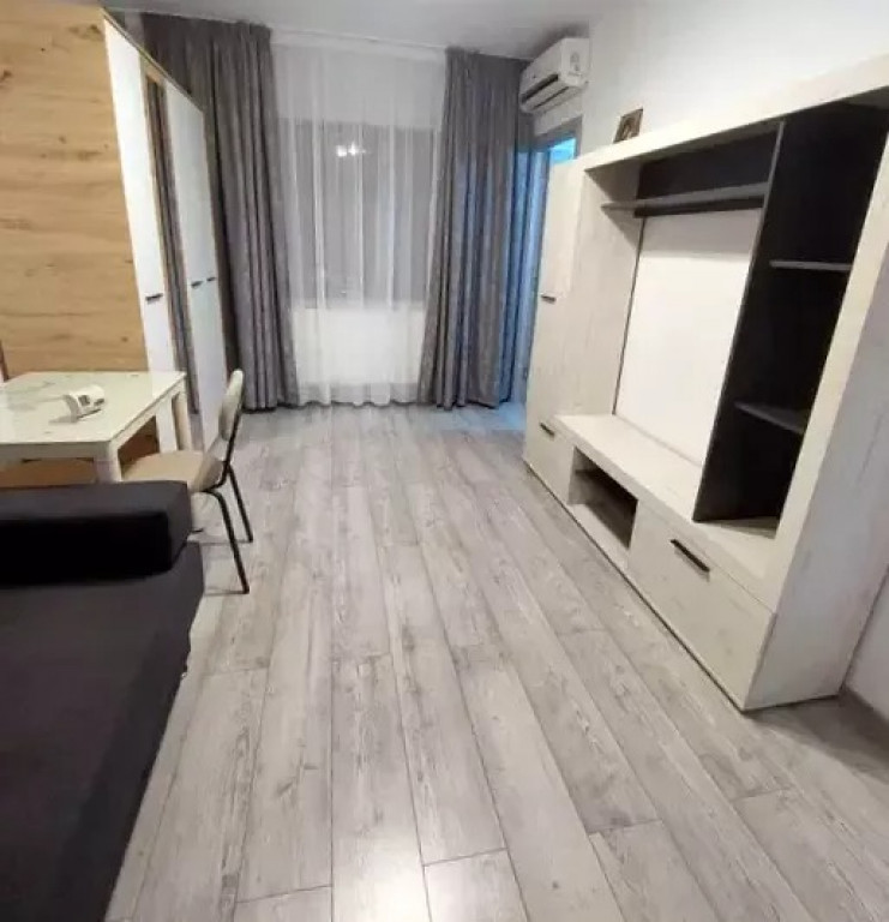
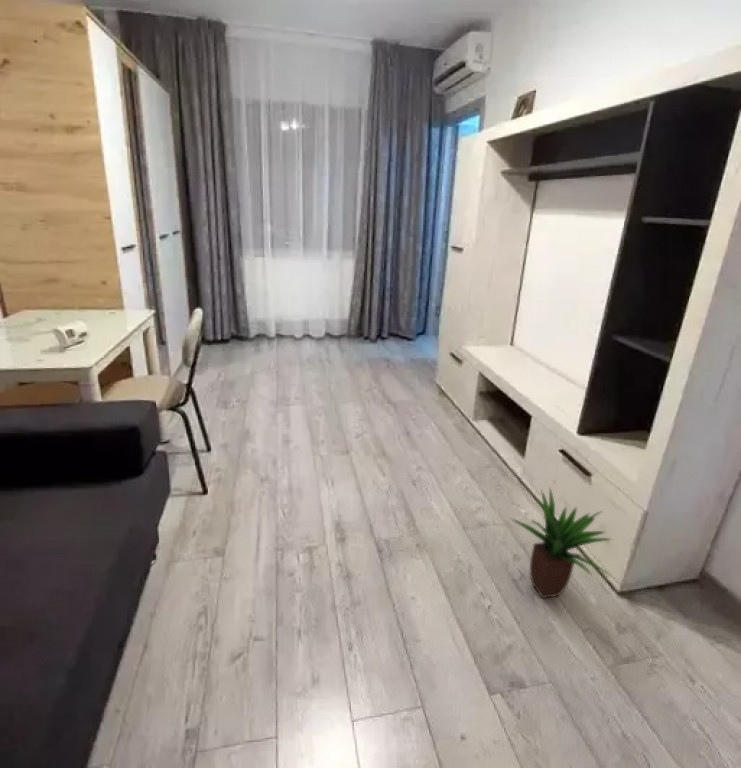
+ potted plant (564, 548)
